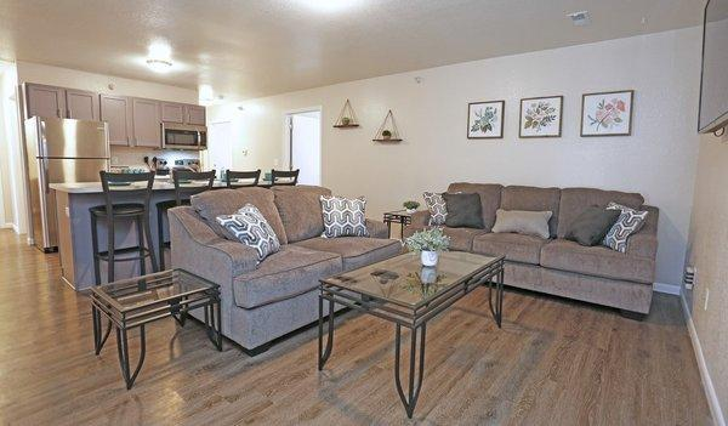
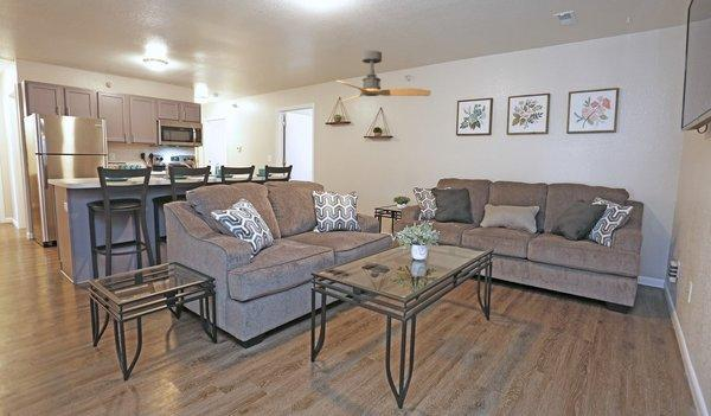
+ ceiling fan (378, 78)
